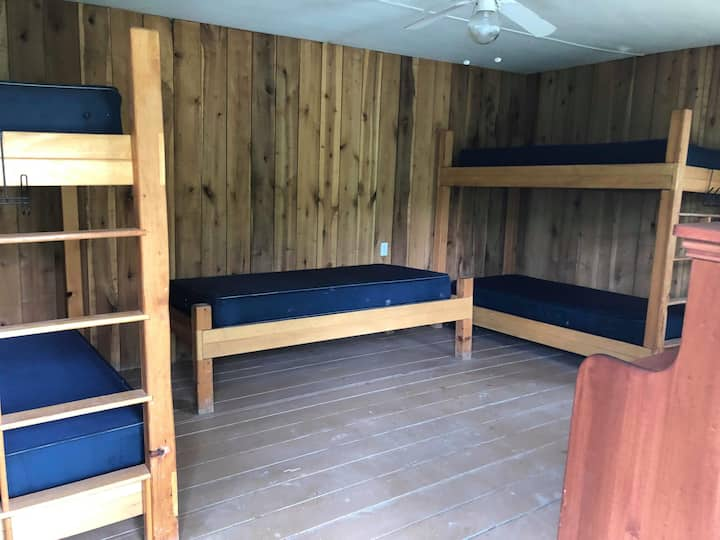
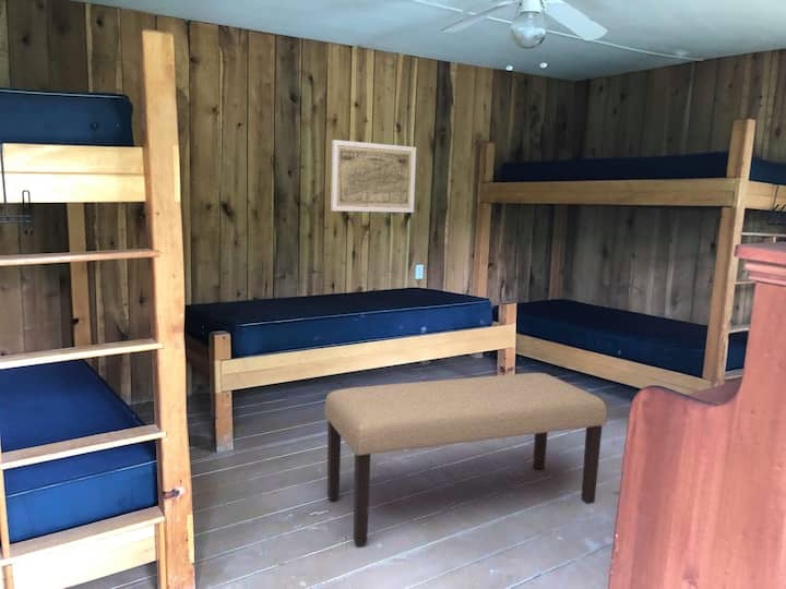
+ map (374, 178)
+ bench (464, 442)
